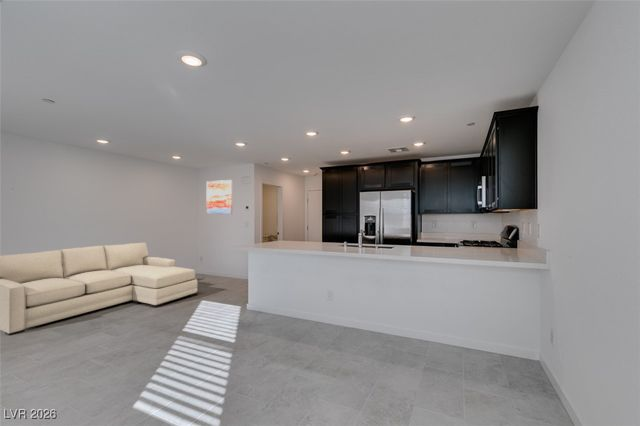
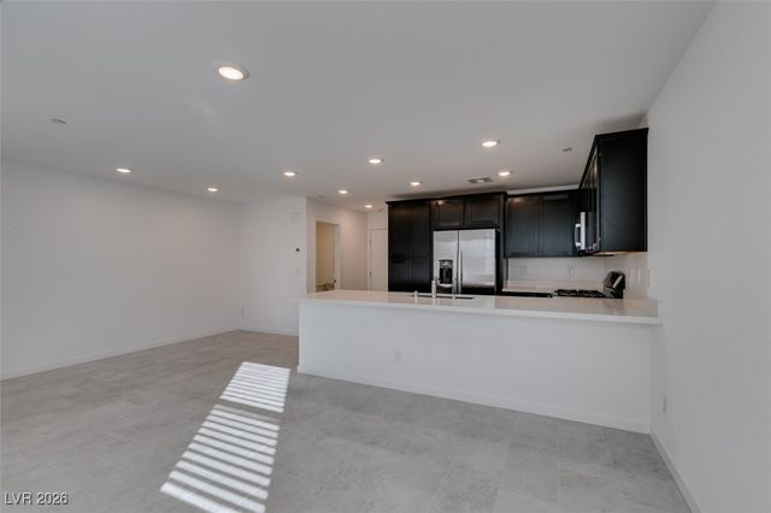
- wall art (219, 197)
- sofa (104, 278)
